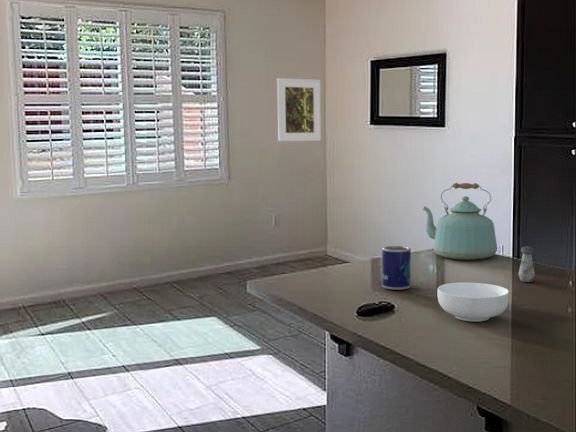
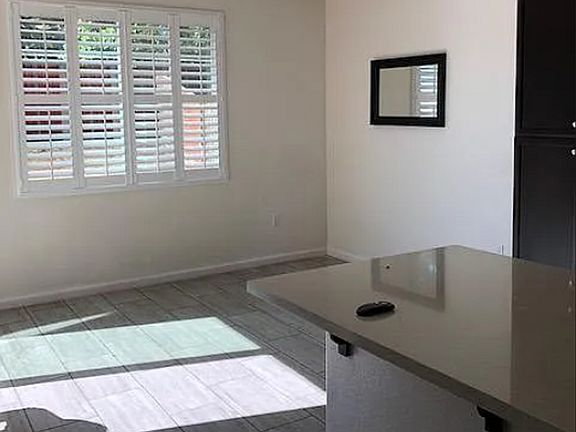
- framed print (299, 110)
- mug (395, 266)
- salt shaker (526, 263)
- kettle (458, 219)
- cereal bowl (472, 303)
